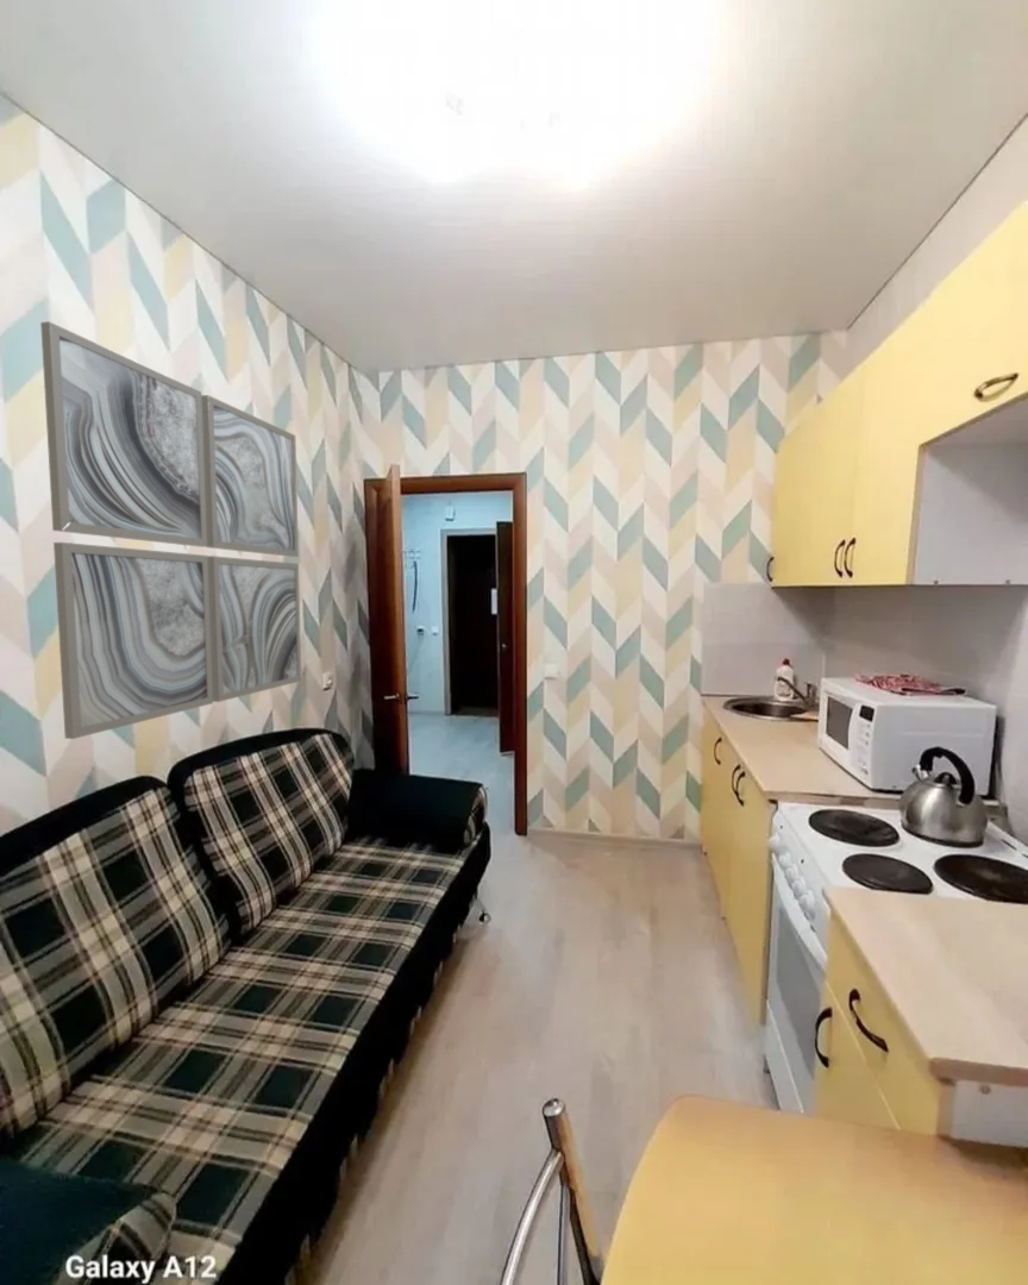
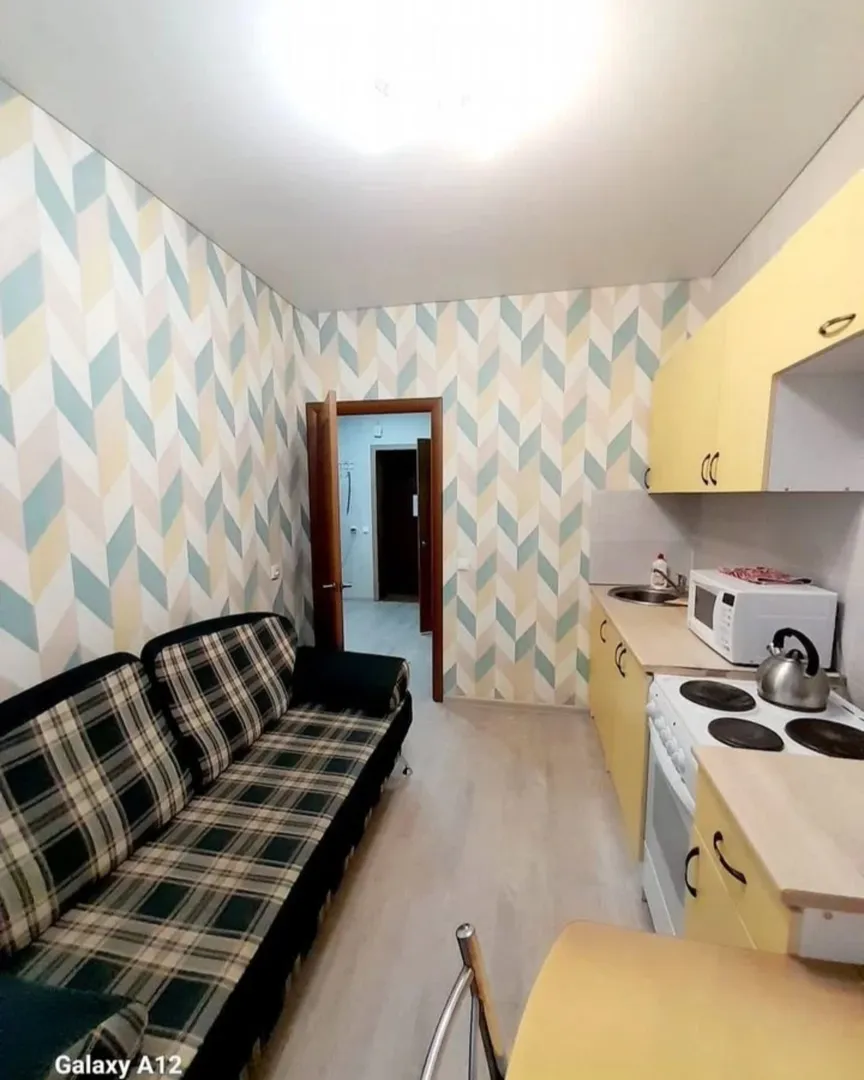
- wall art (207, 556)
